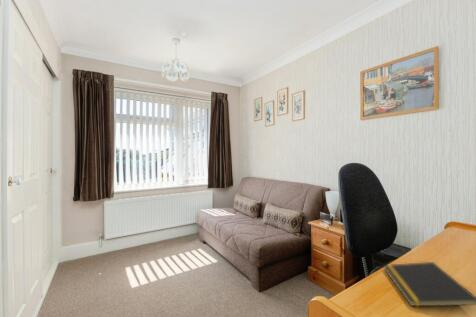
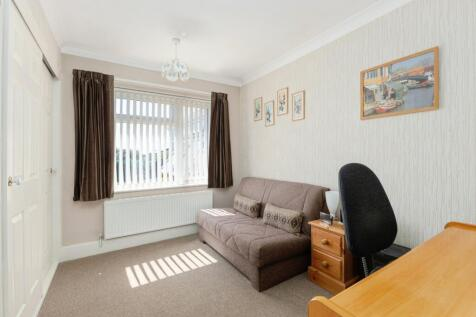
- notepad (423, 281)
